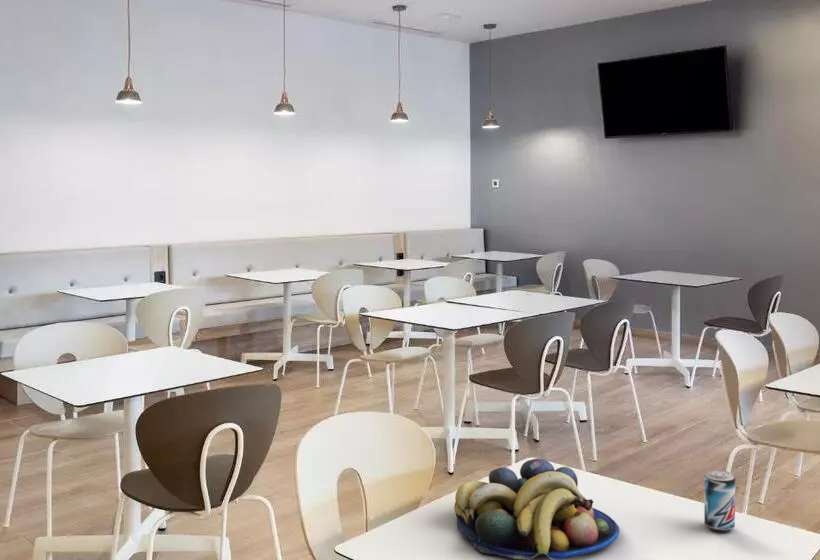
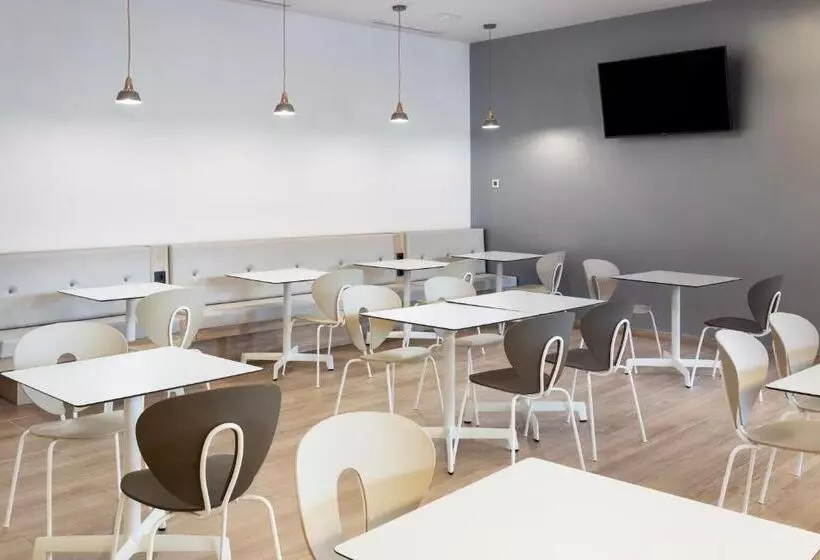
- fruit bowl (537, 498)
- beer can (719, 500)
